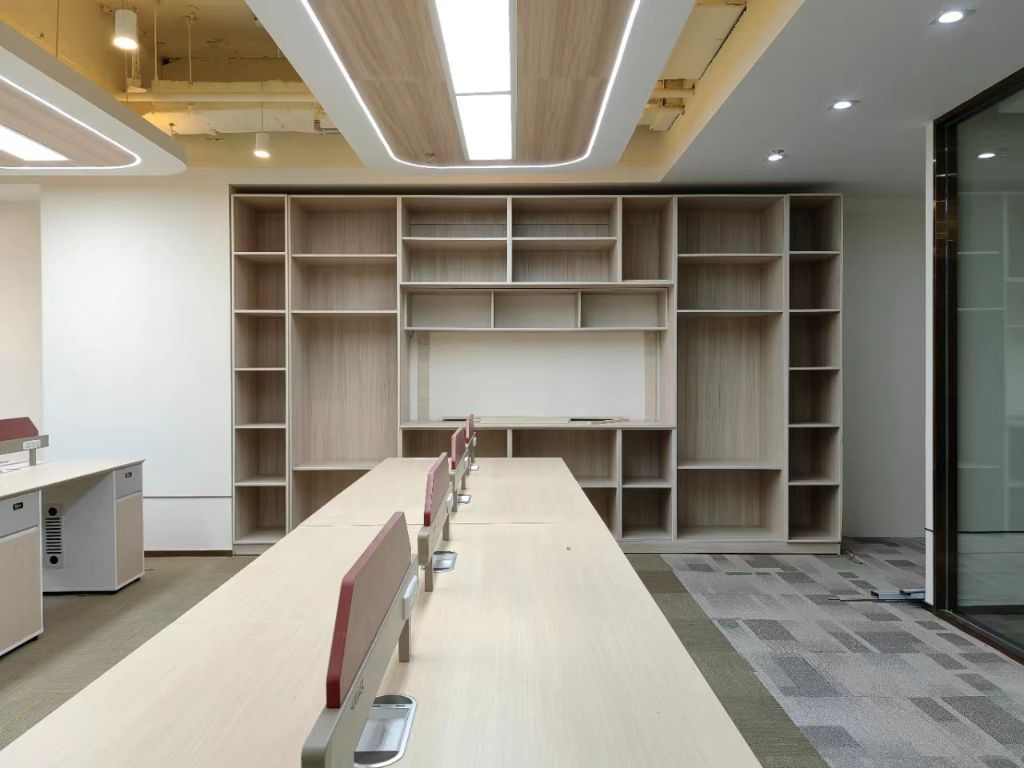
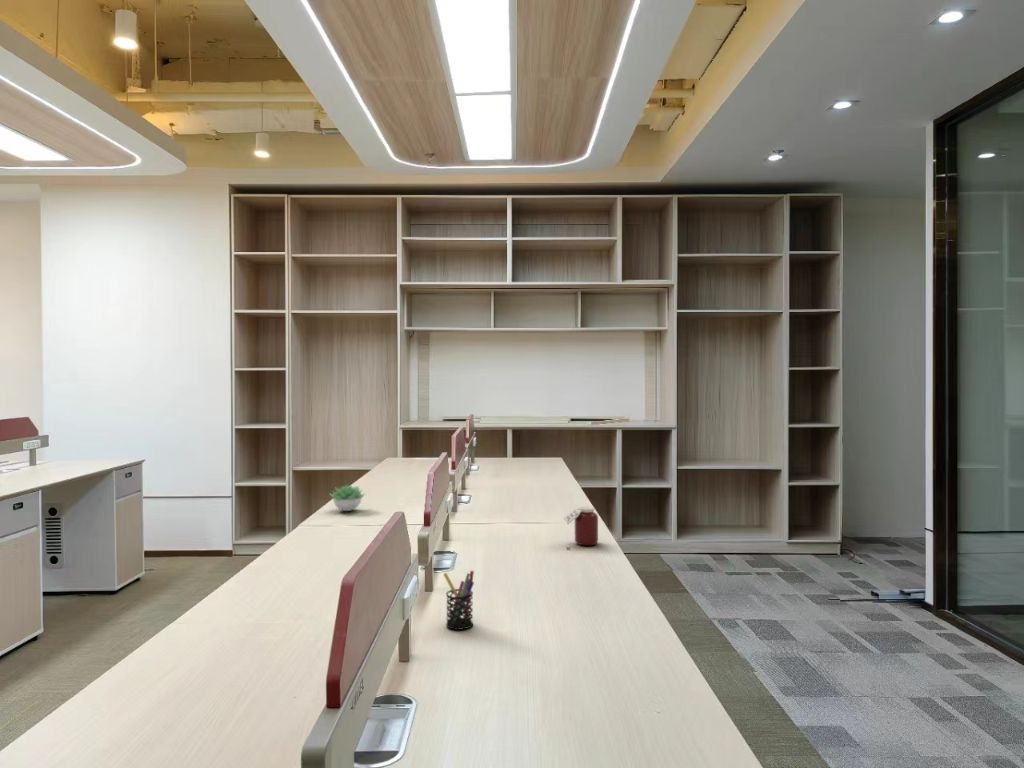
+ succulent plant (347, 498)
+ jar (581, 525)
+ pen holder (462, 596)
